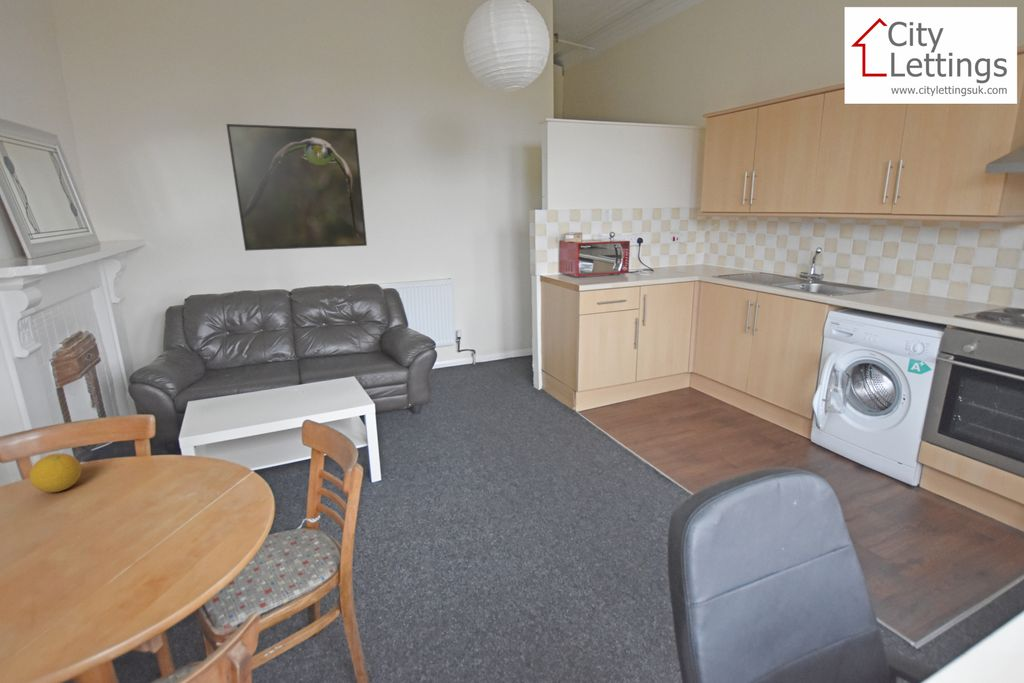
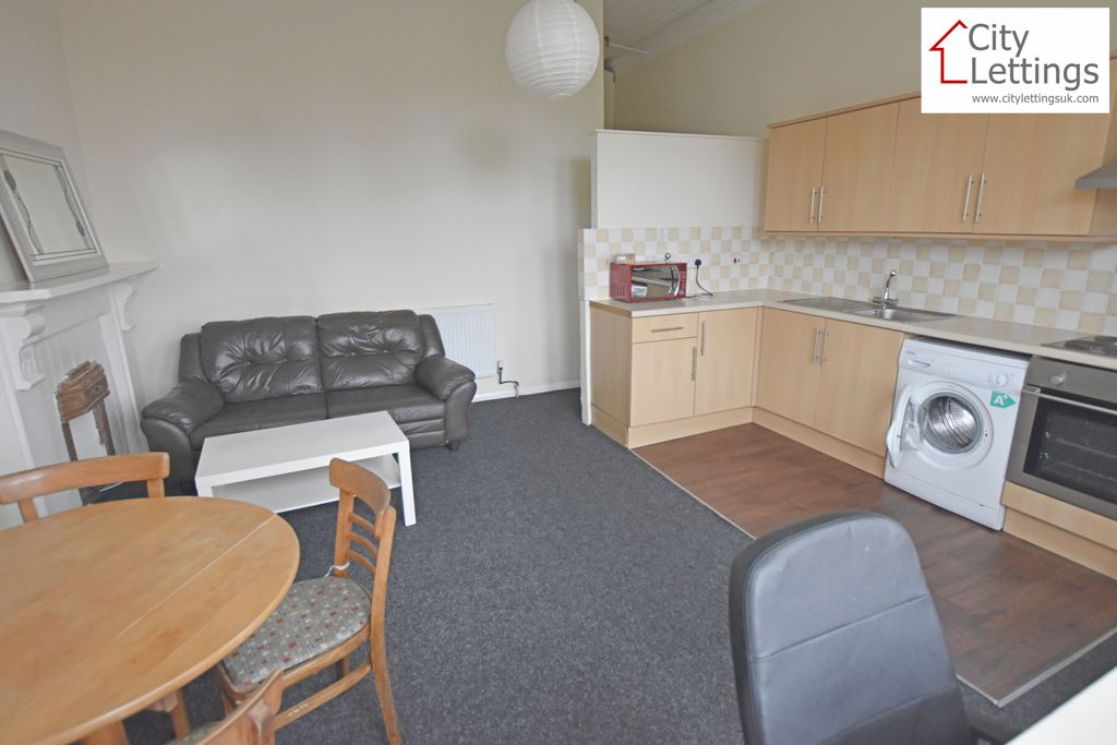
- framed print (301, 188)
- fruit (56, 472)
